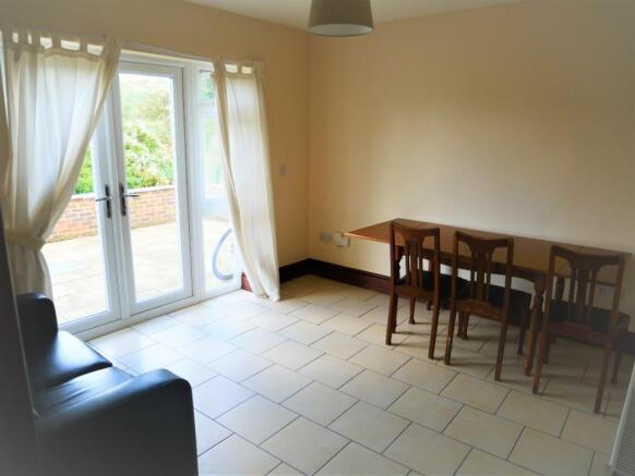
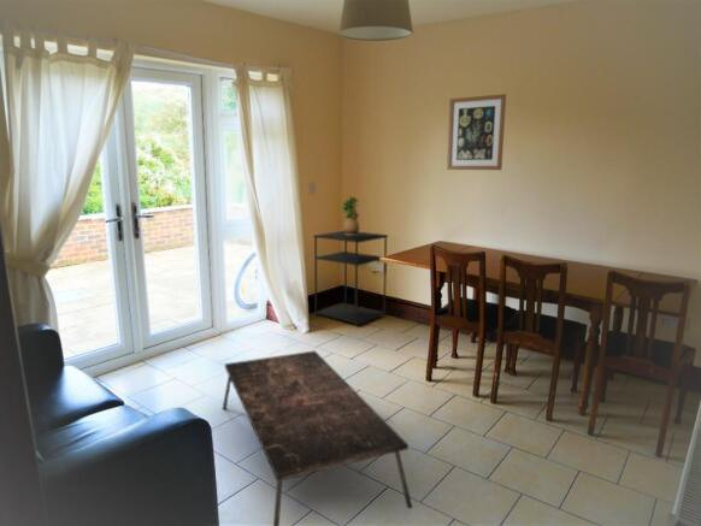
+ potted plant (349, 214)
+ coffee table (301, 424)
+ wall art (475, 134)
+ shelving unit (346, 276)
